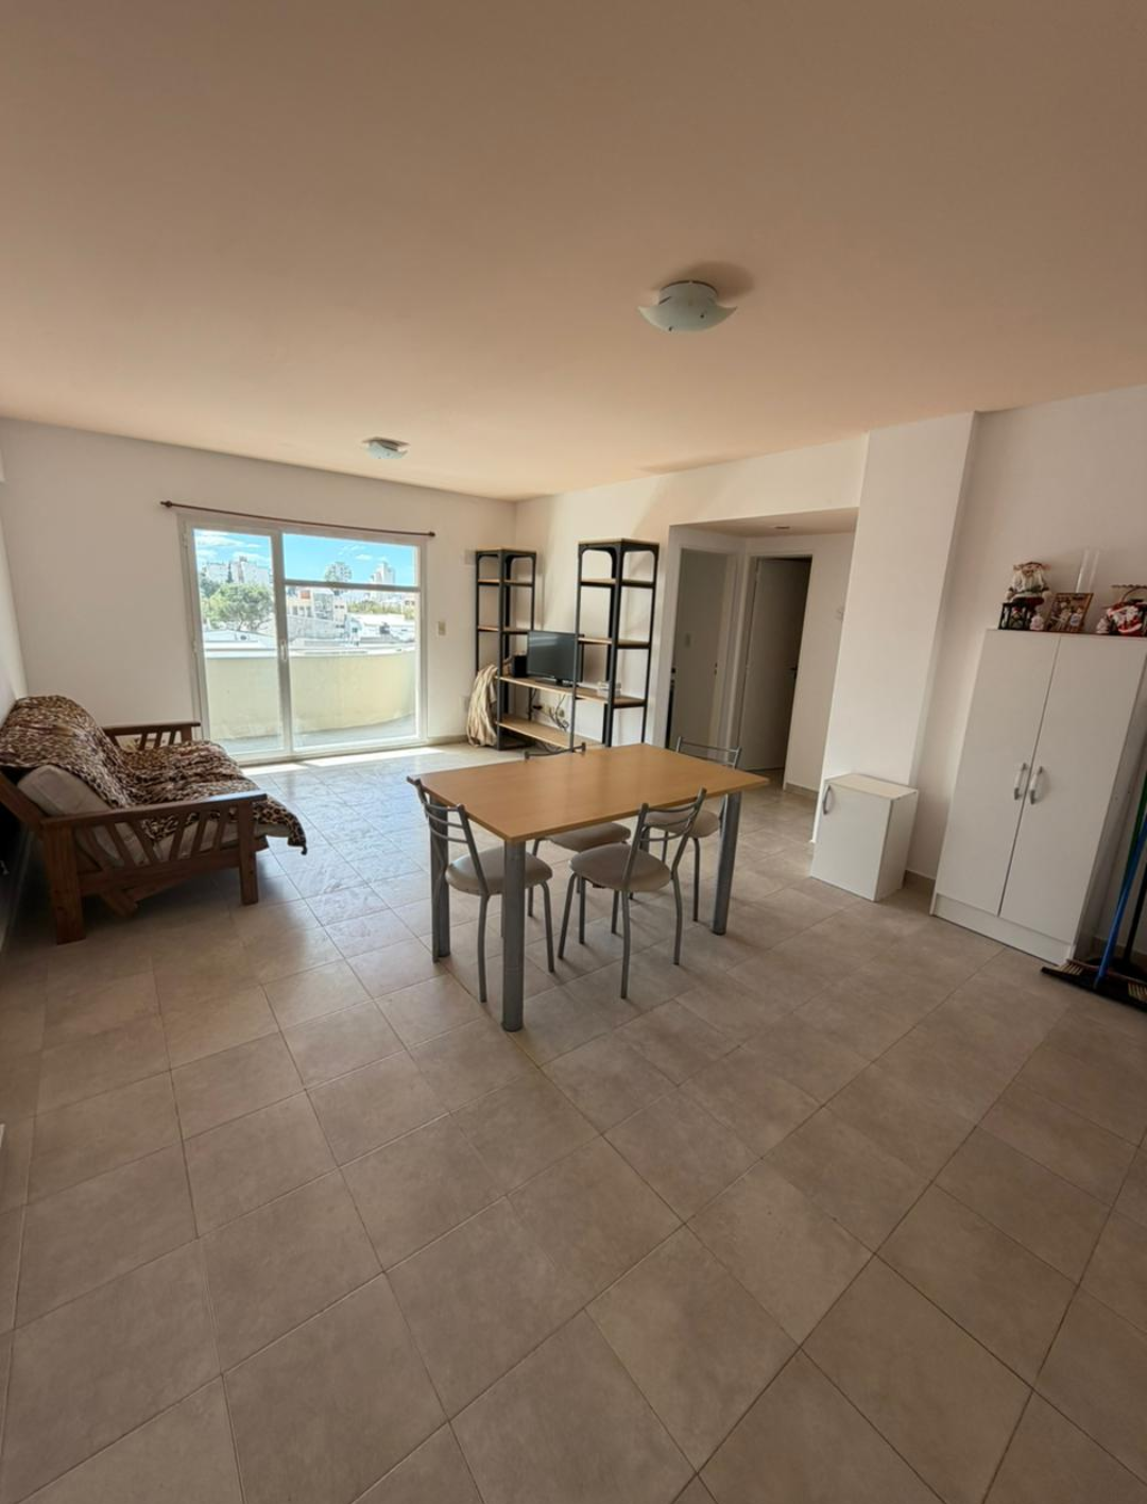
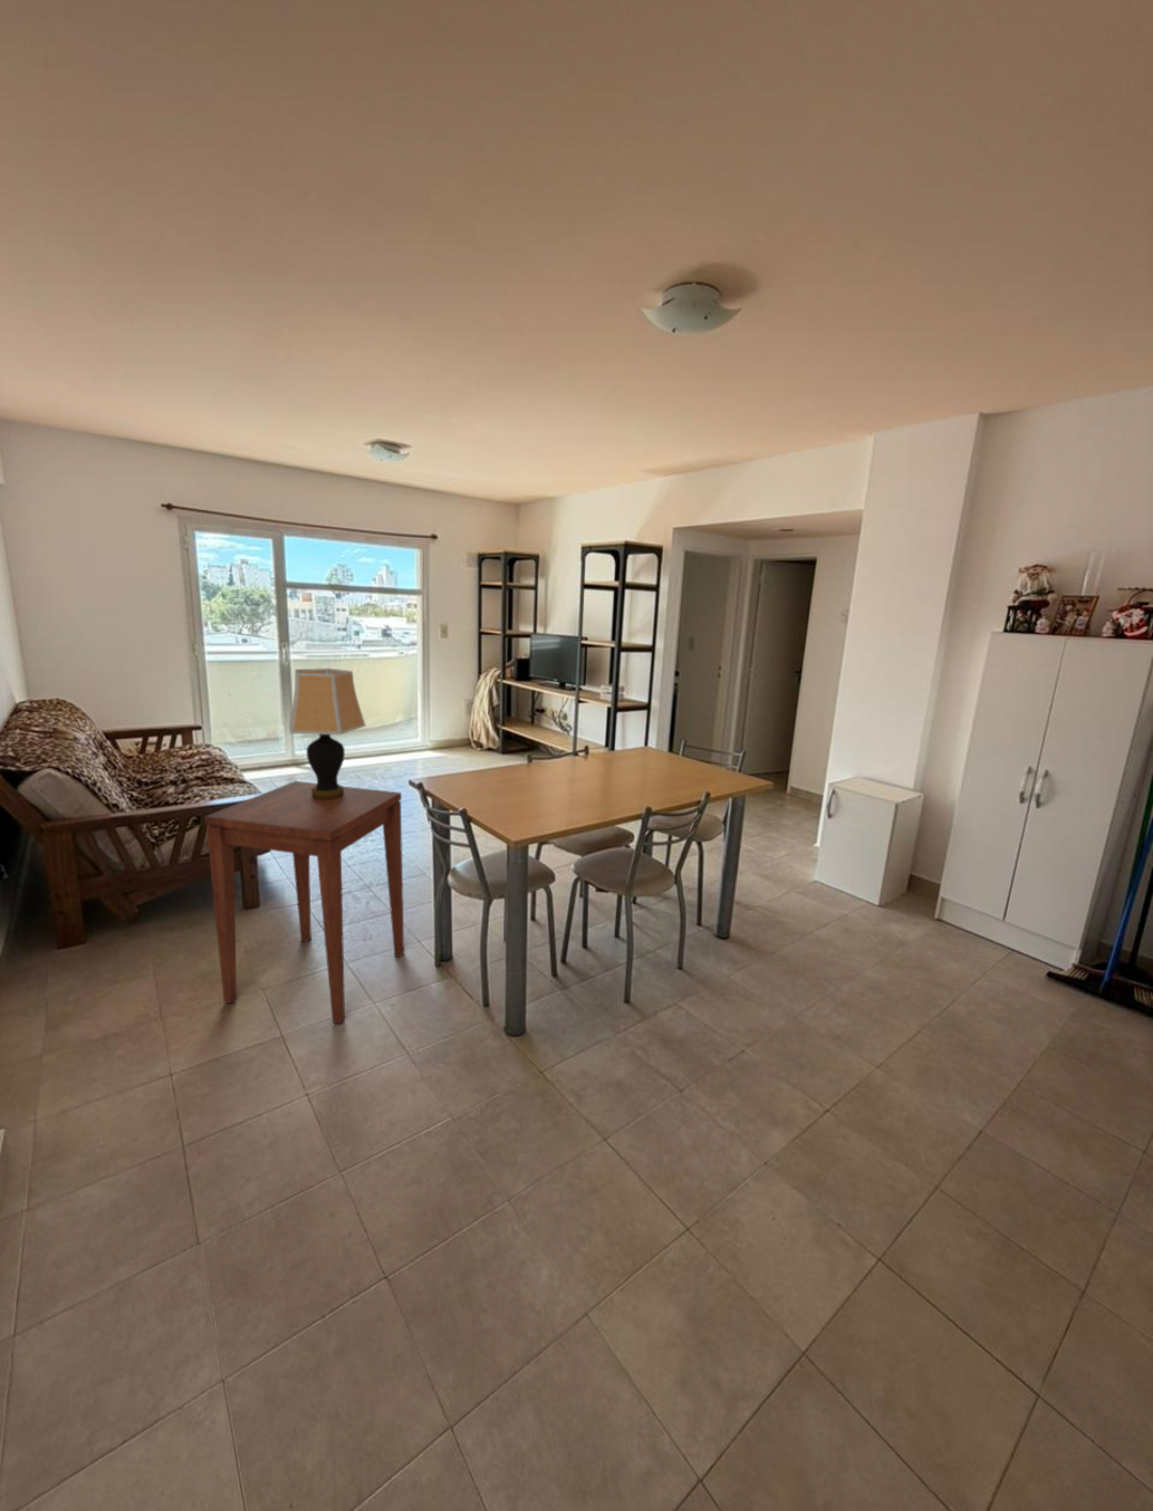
+ table lamp (326, 732)
+ side table (320, 892)
